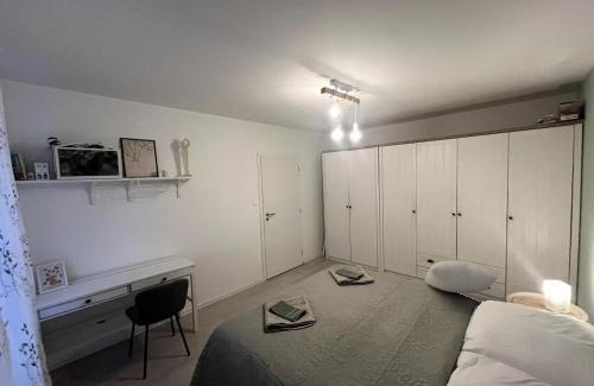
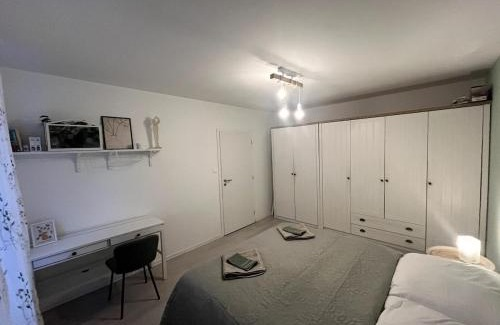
- pillow (456, 276)
